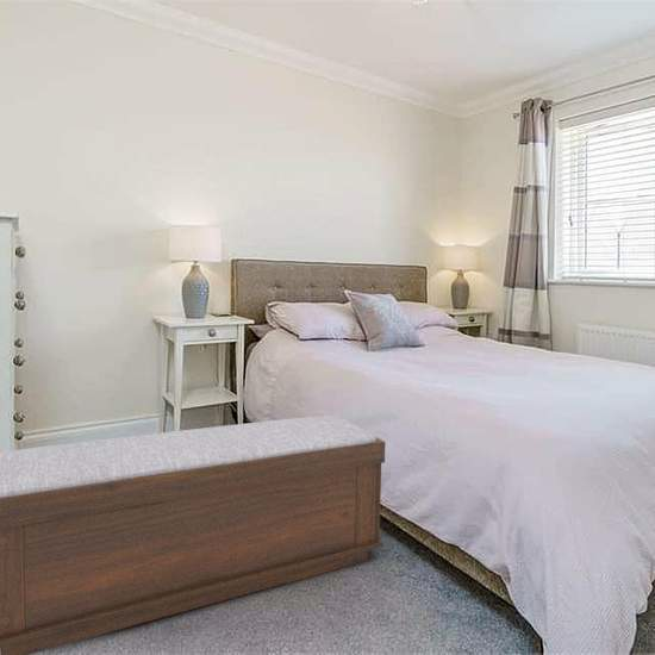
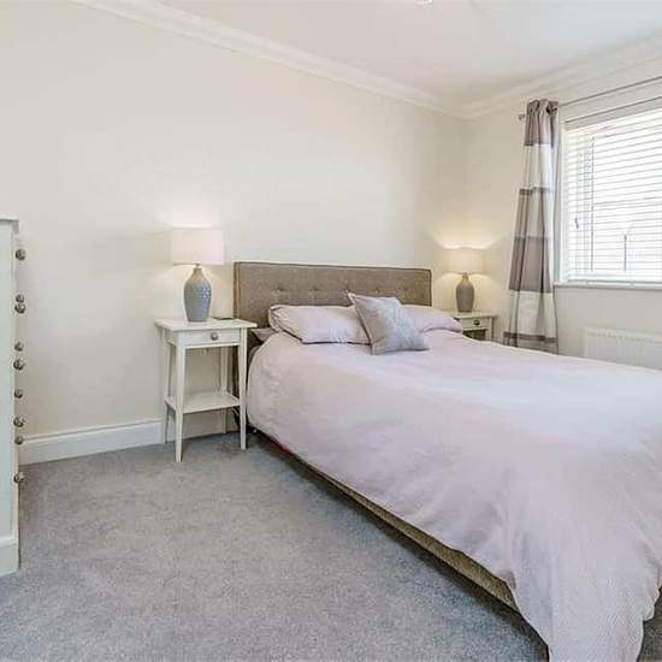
- bench (201, 507)
